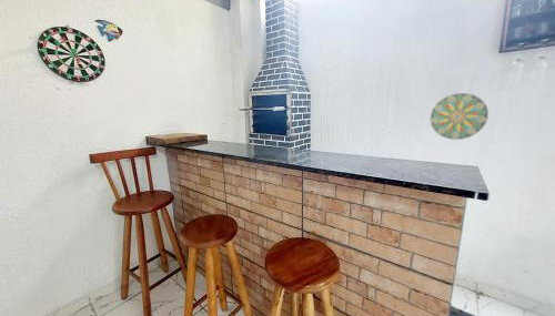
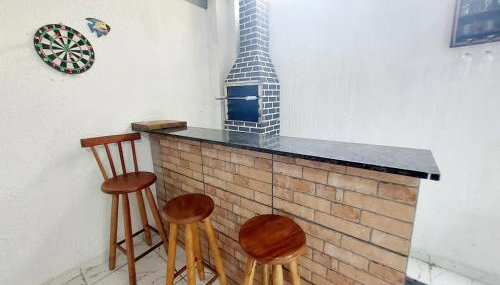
- decorative plate (457, 116)
